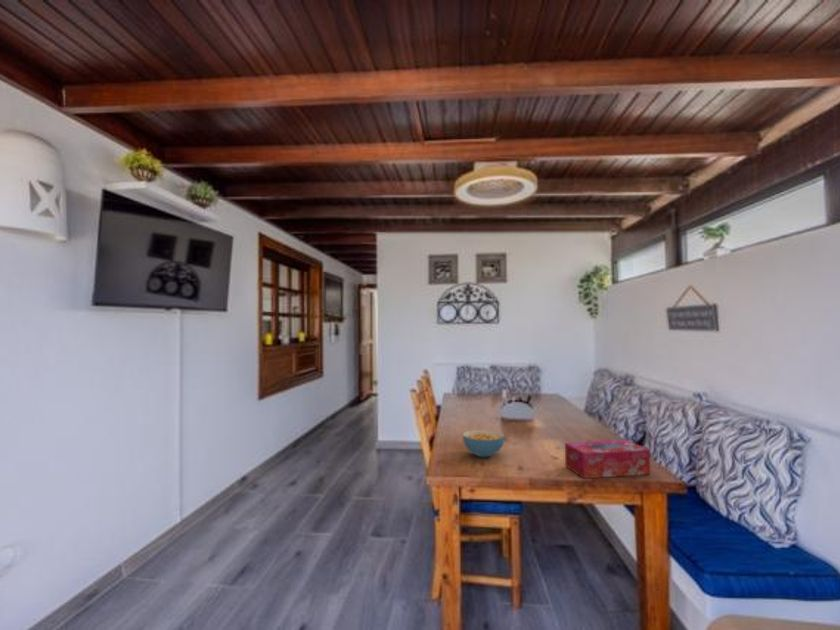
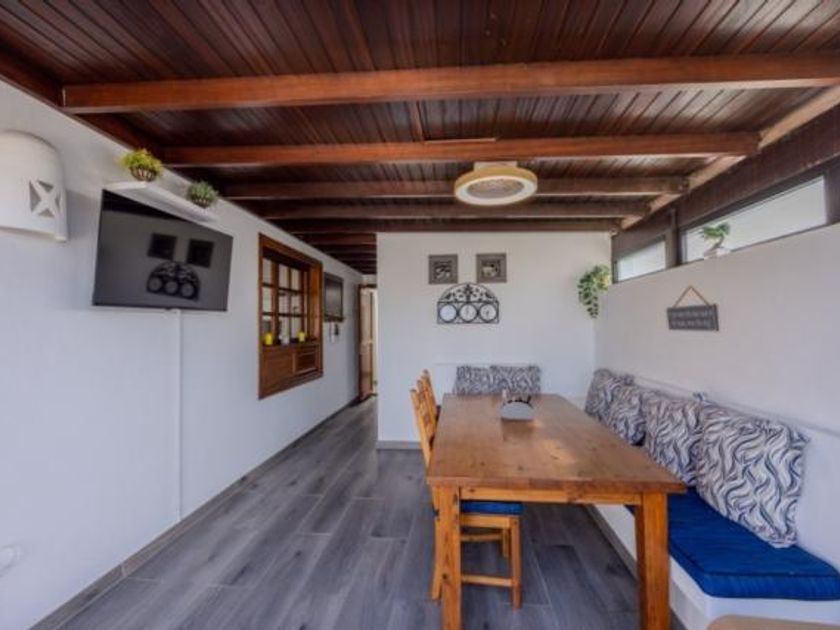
- tissue box (606, 458)
- cereal bowl (483, 445)
